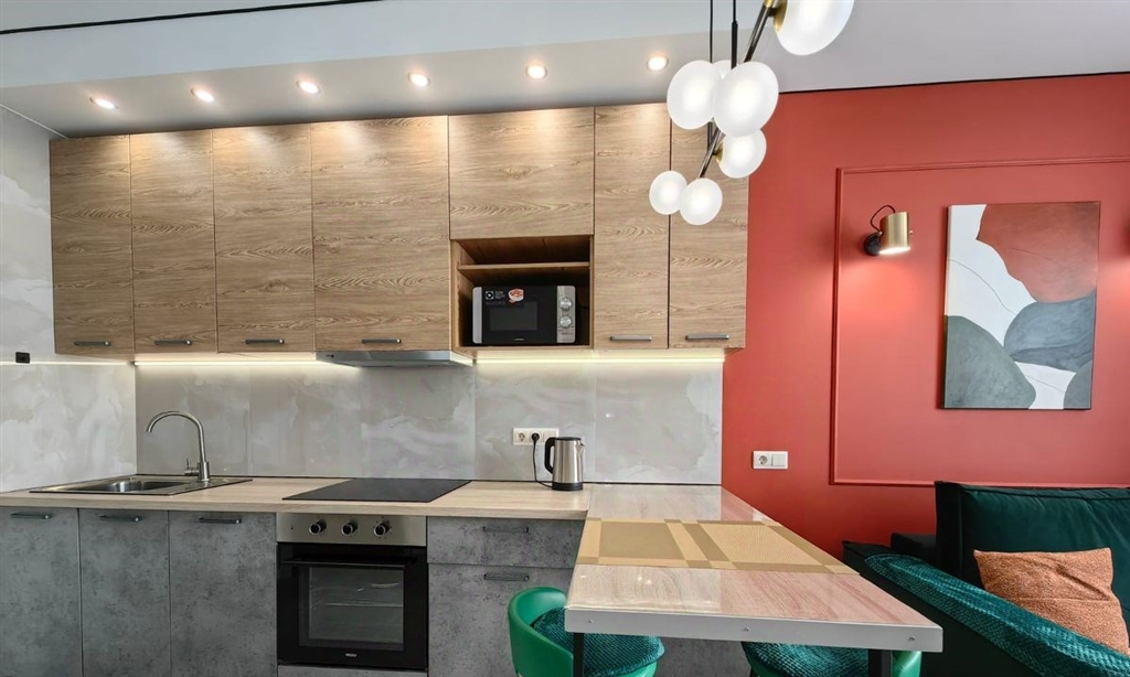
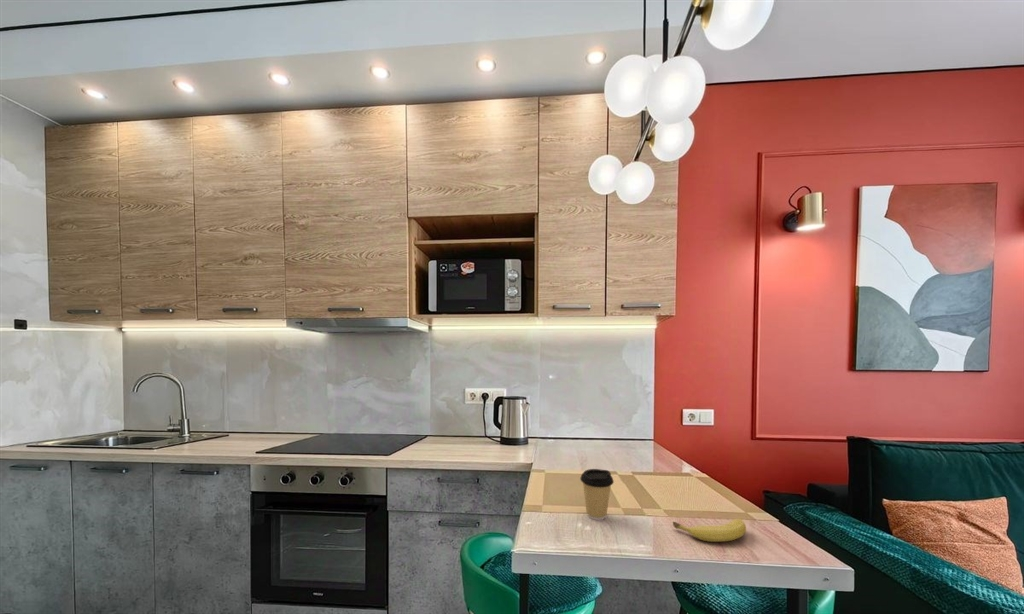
+ coffee cup (596, 494)
+ fruit (714, 527)
